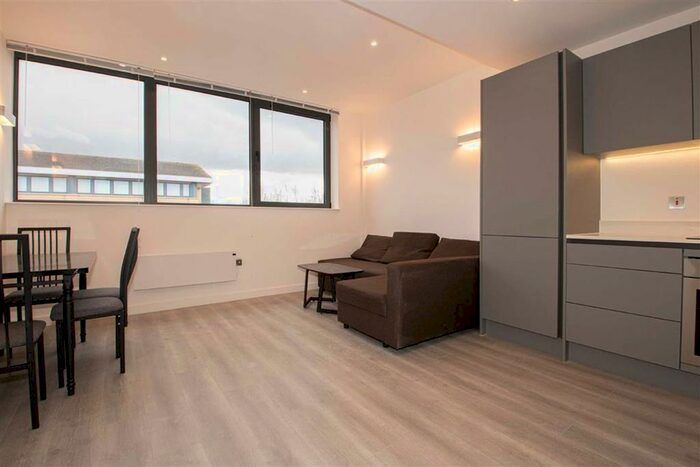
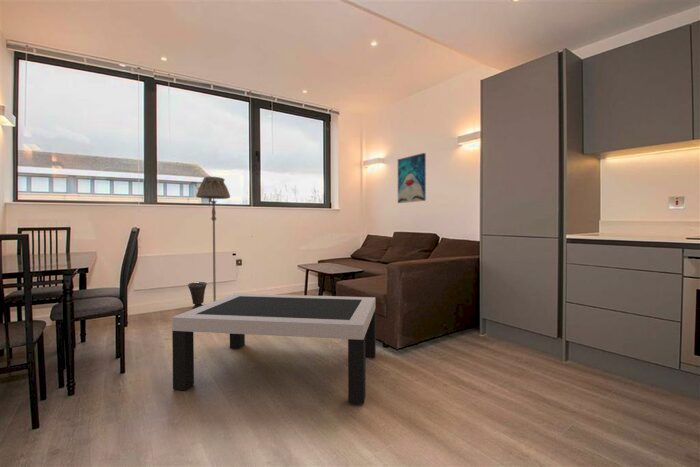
+ floor lamp (213, 248)
+ wall art (411, 179)
+ coffee table (286, 335)
+ vase (197, 295)
